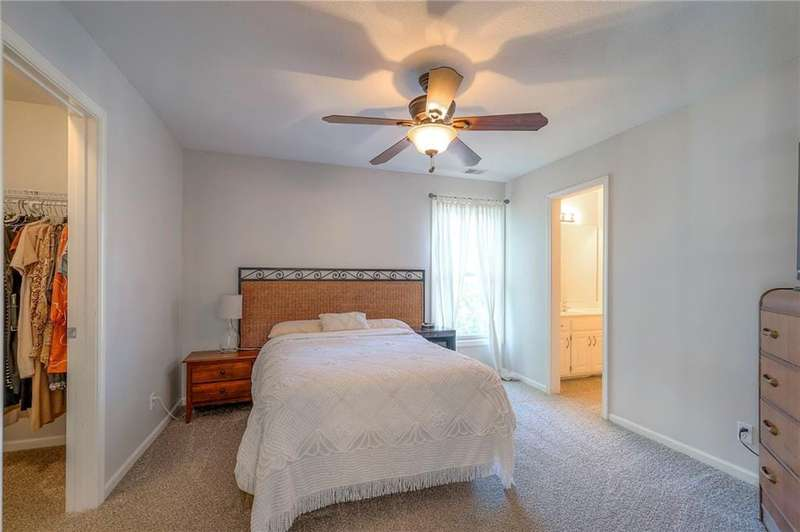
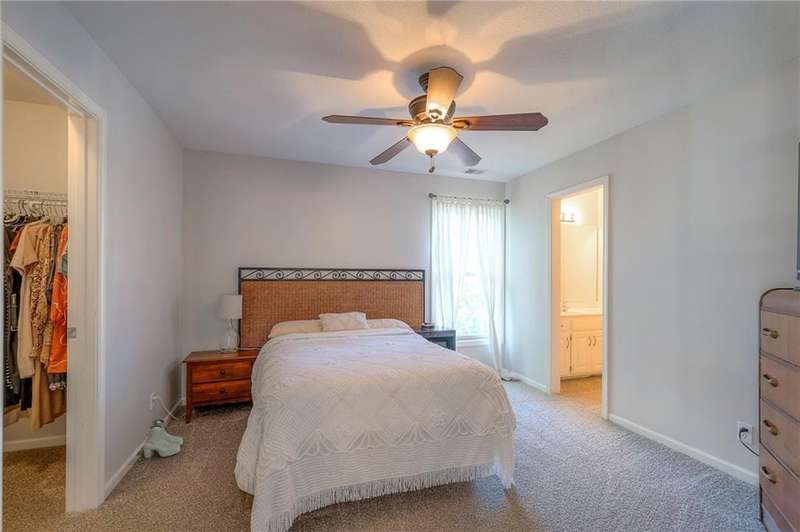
+ boots (163, 436)
